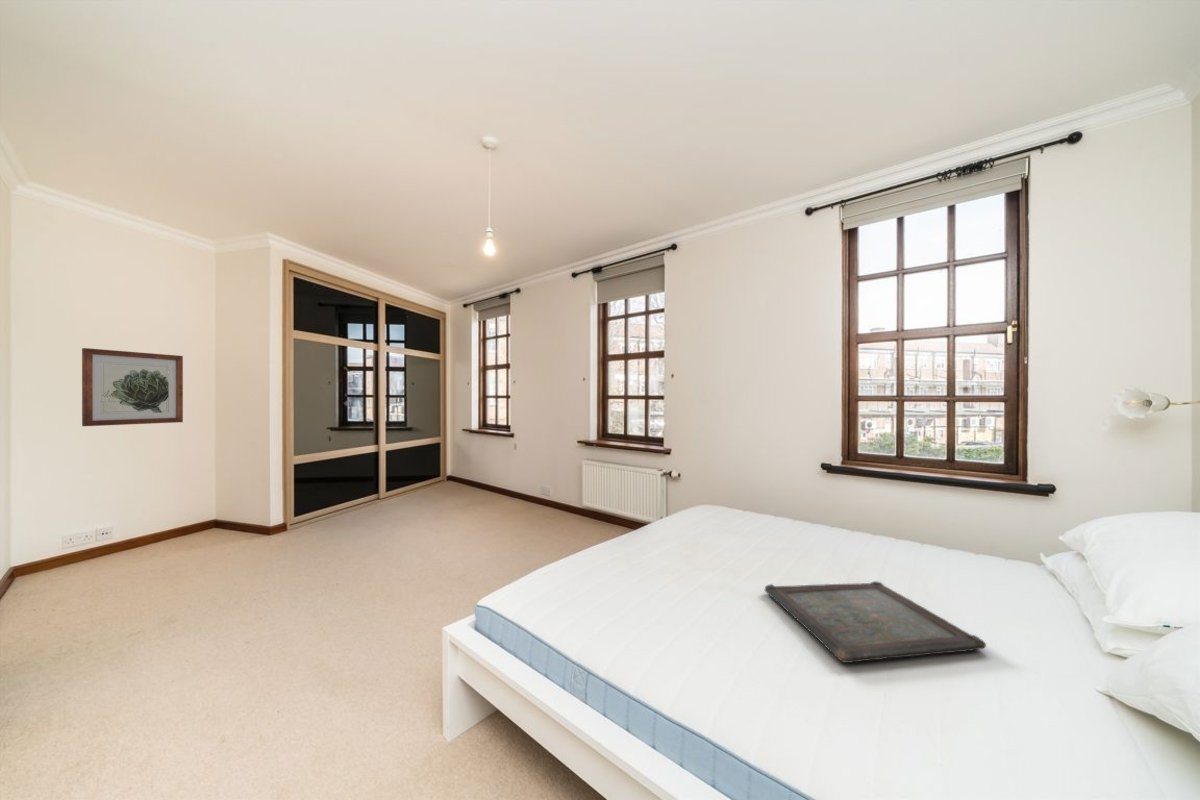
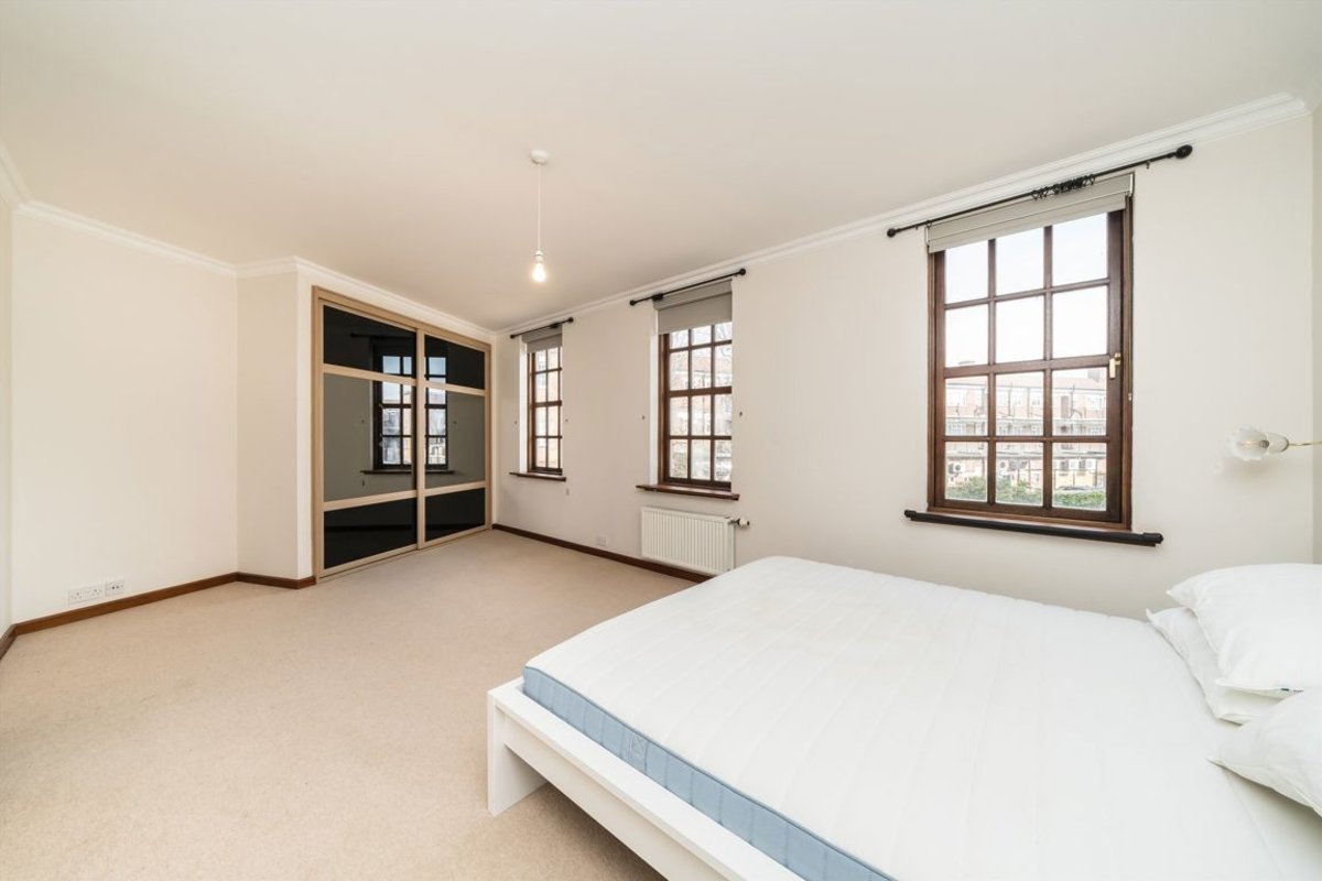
- serving tray (862, 614)
- wall art (136, 388)
